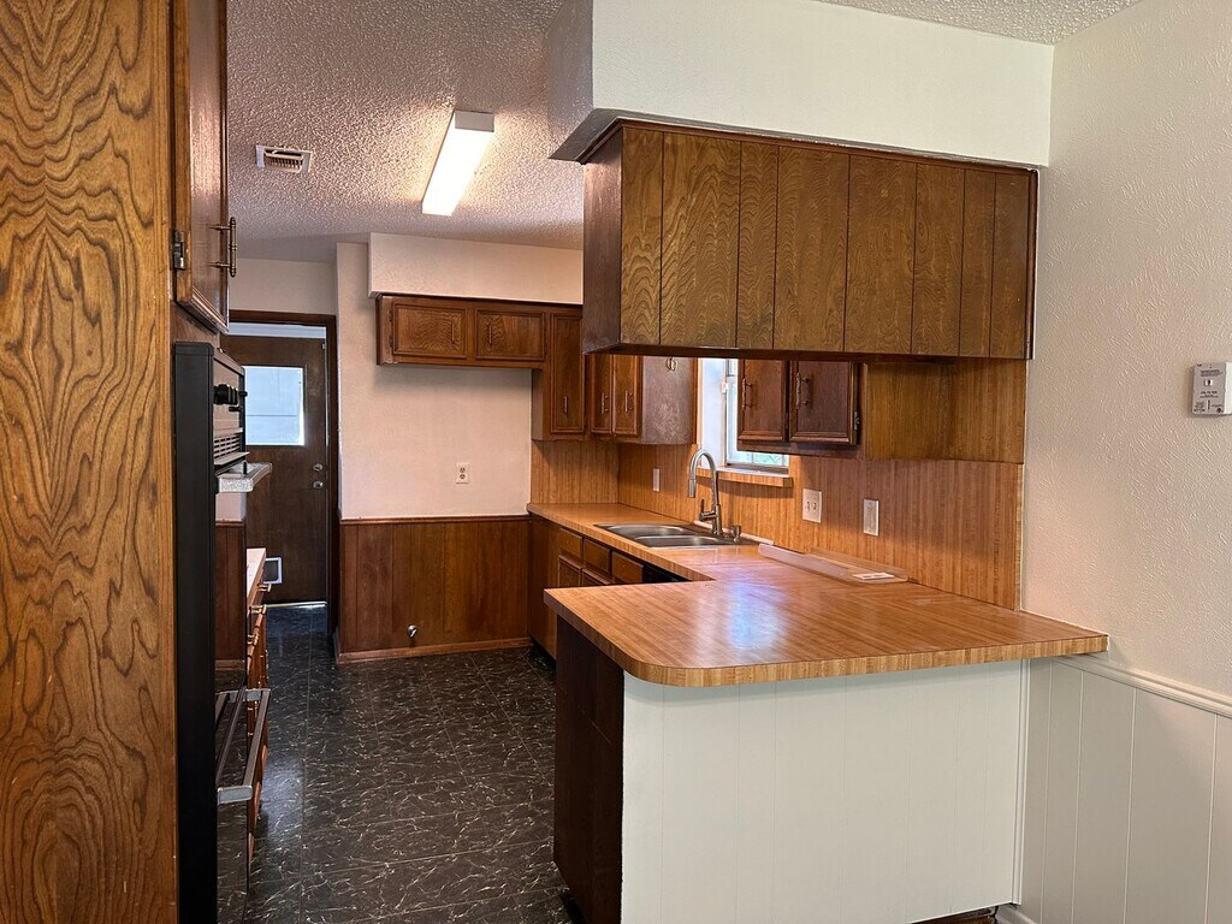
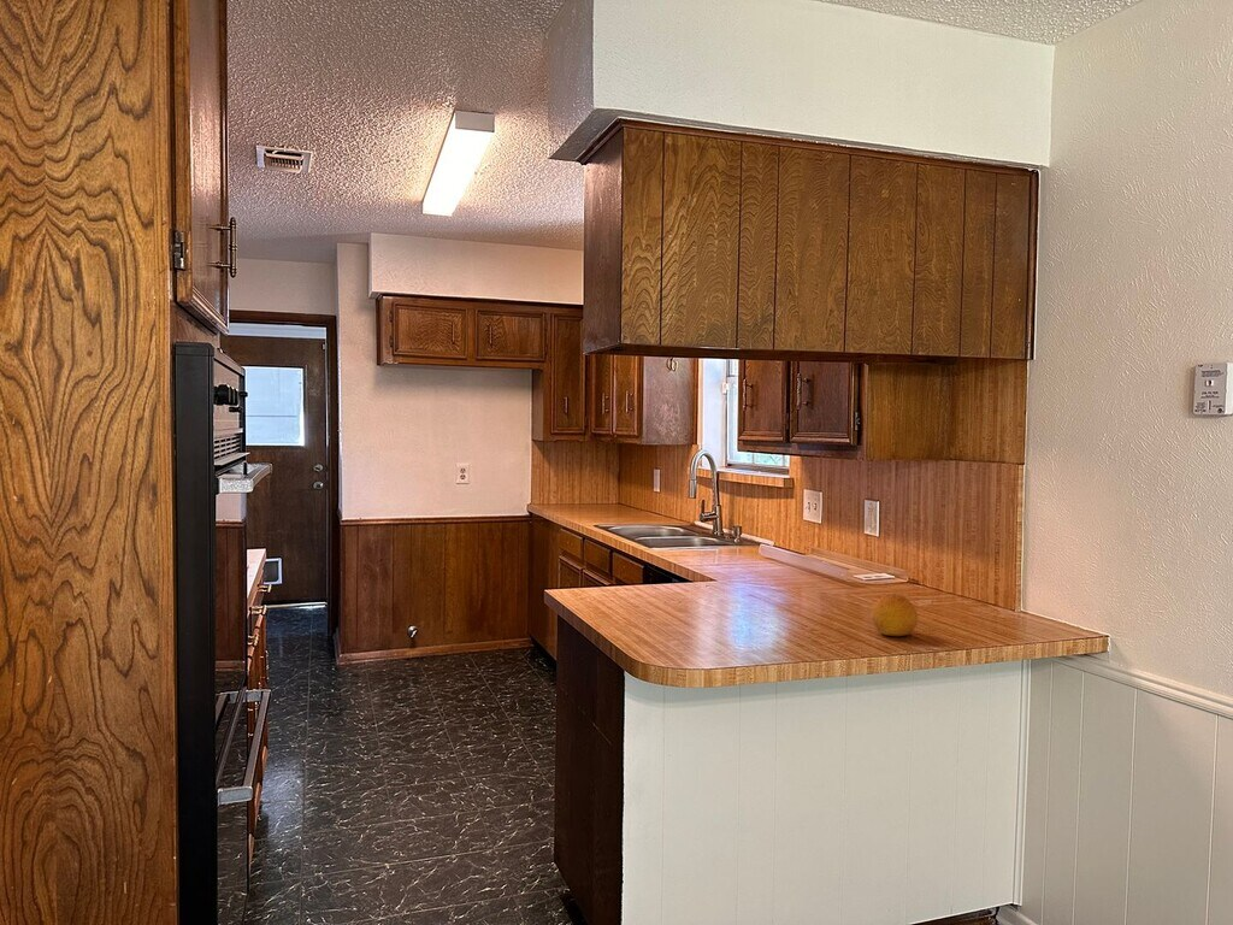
+ fruit (893, 613)
